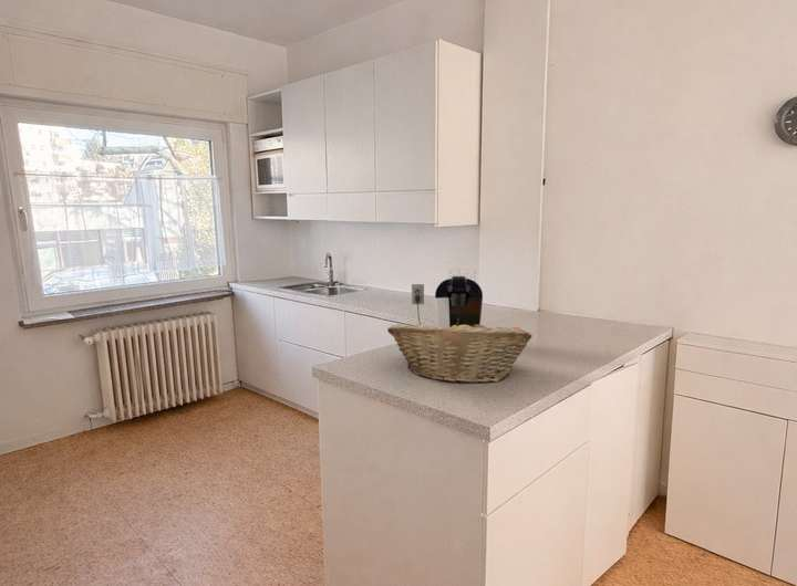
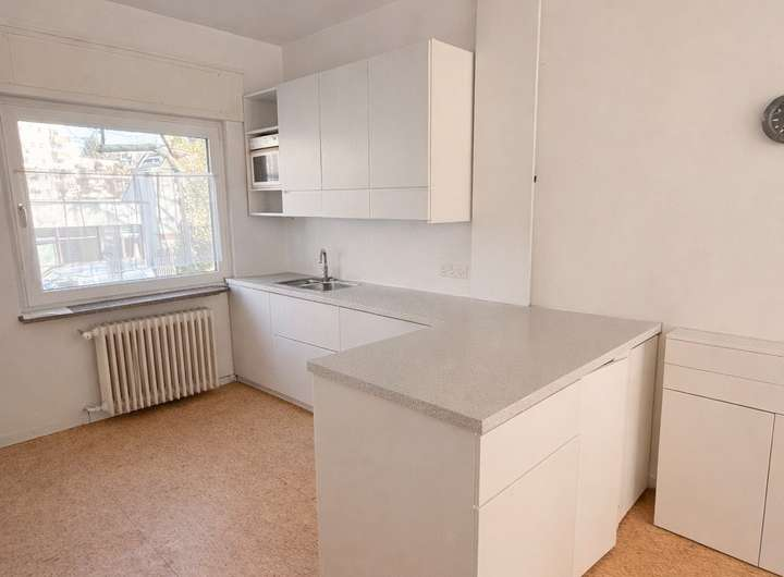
- fruit basket (457, 343)
- coffee maker (445, 308)
